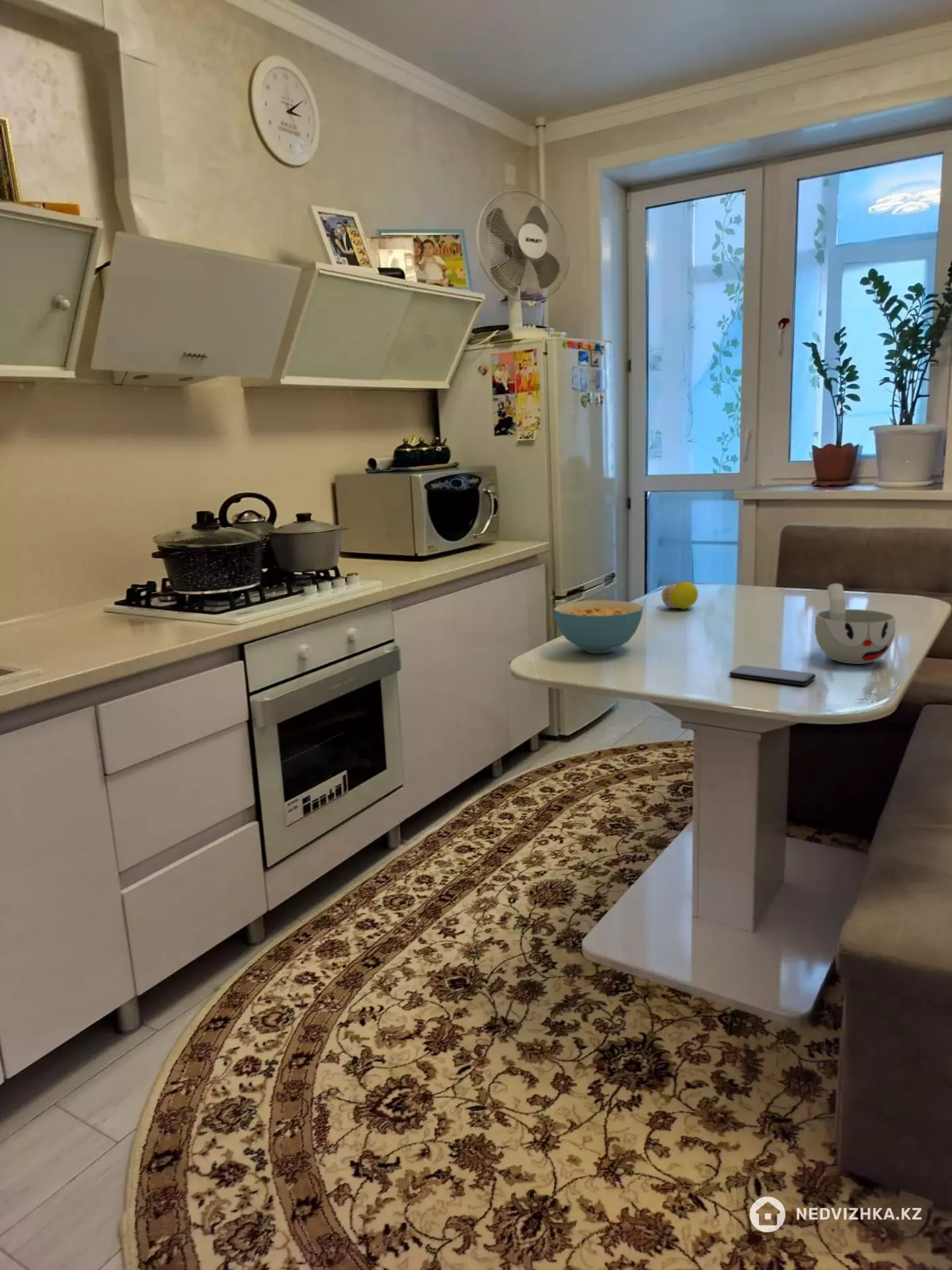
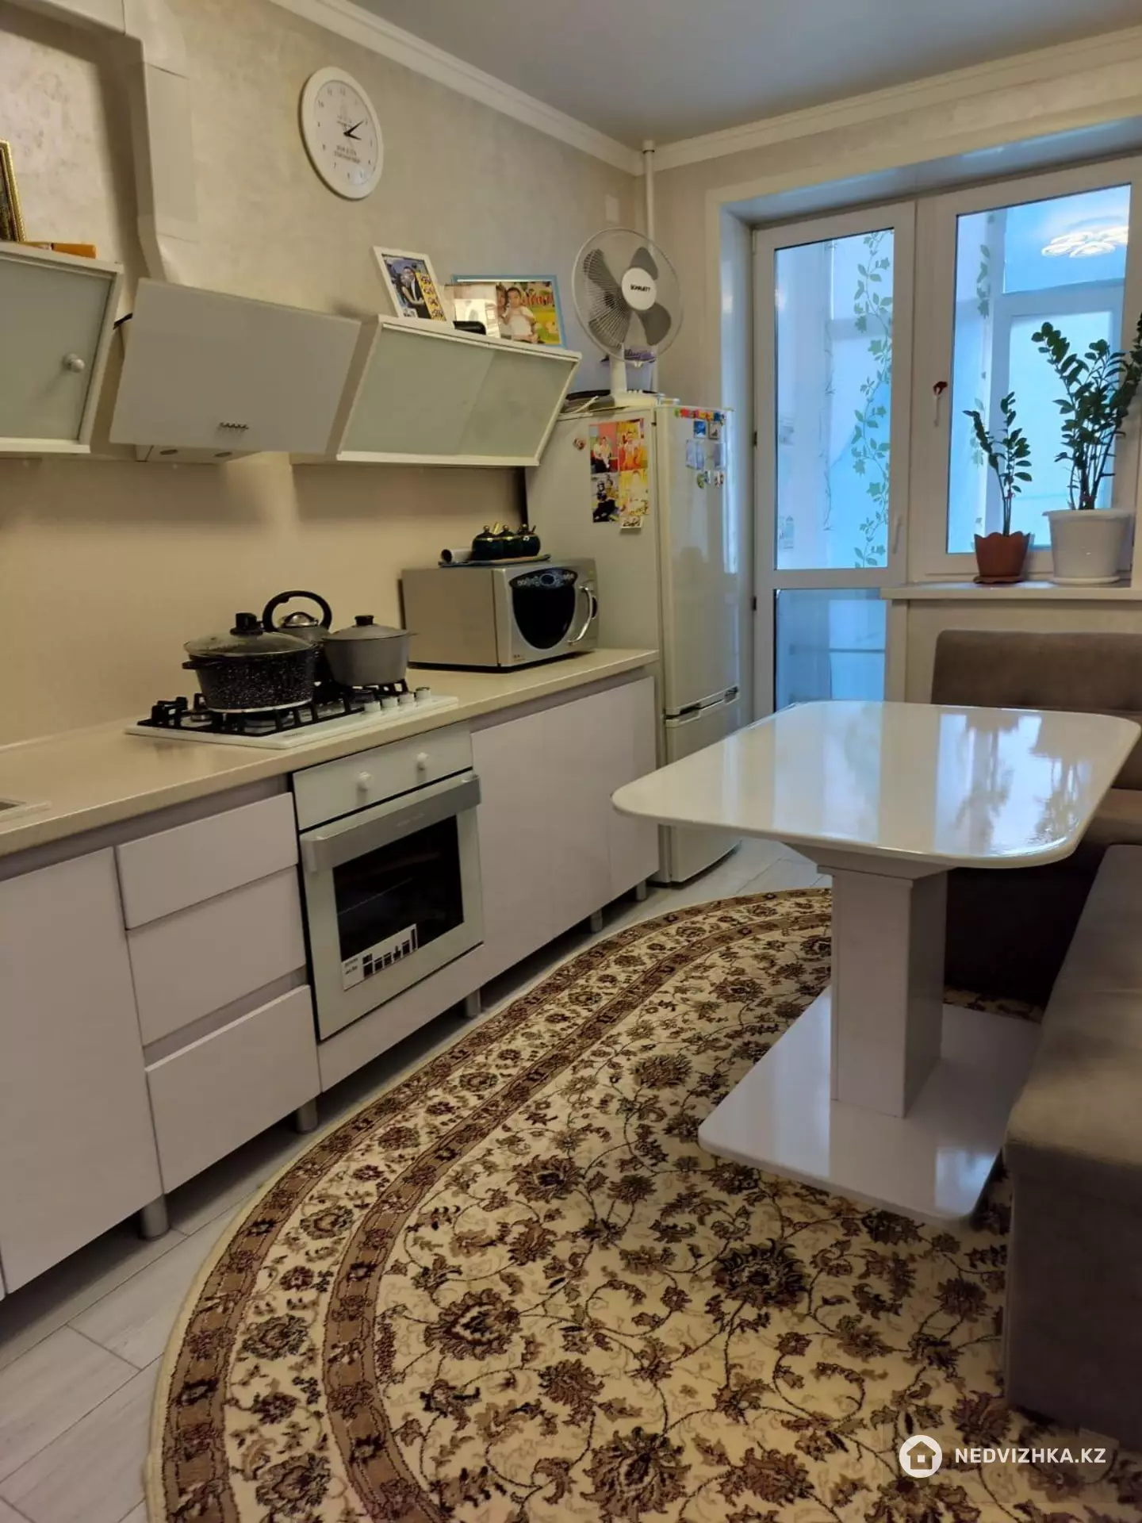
- cup (850, 622)
- cereal bowl (598, 629)
- fruit (679, 594)
- smartphone (772, 675)
